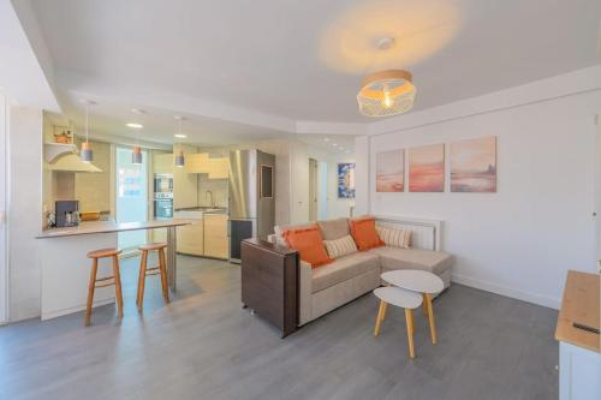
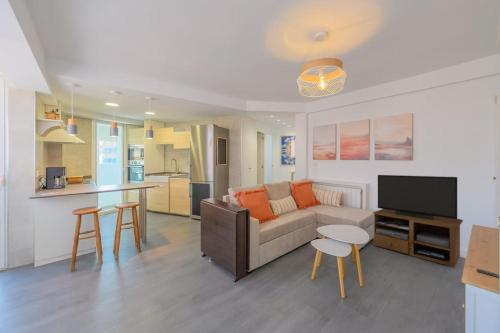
+ tv stand (413, 213)
